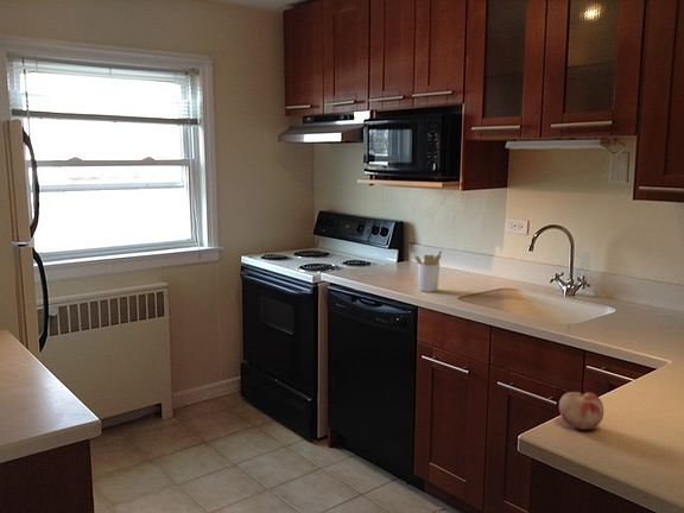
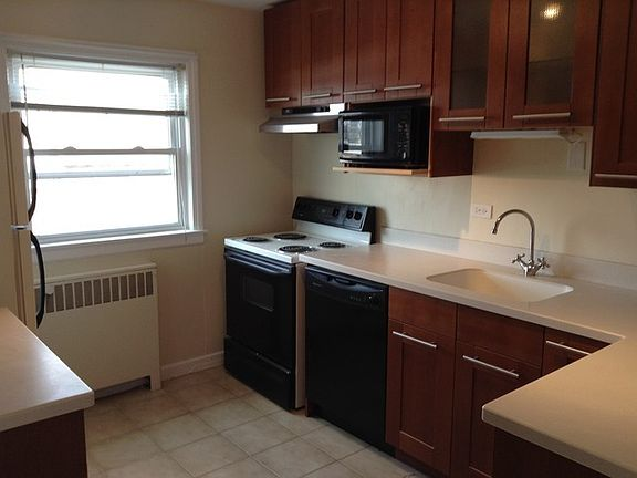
- utensil holder (429, 271)
- fruit (581, 410)
